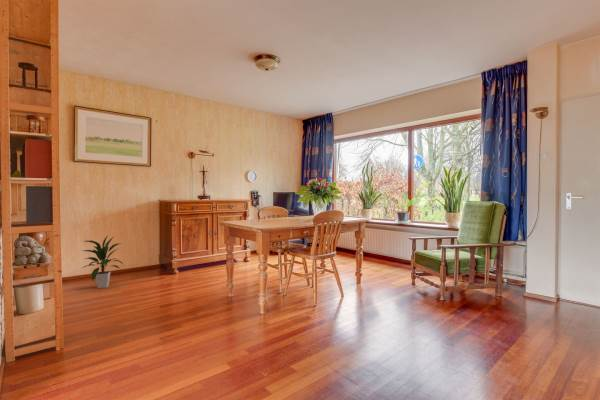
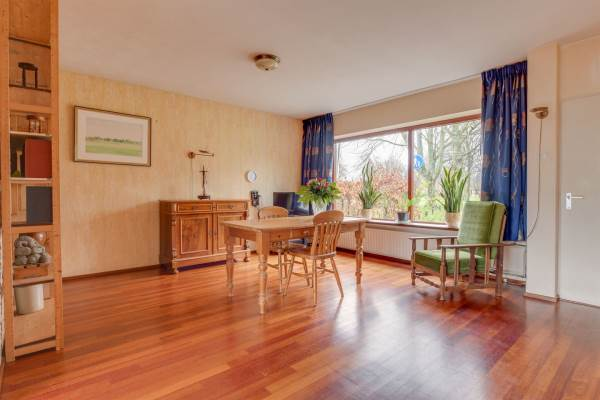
- indoor plant (101, 261)
